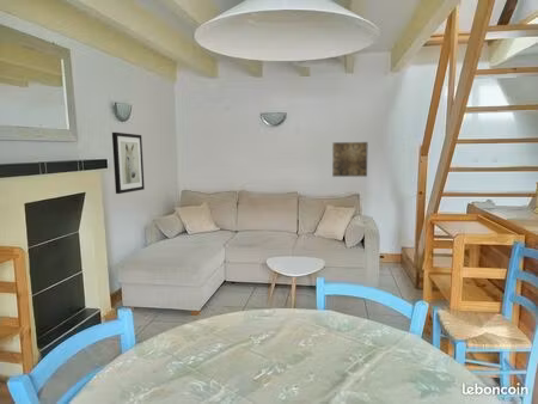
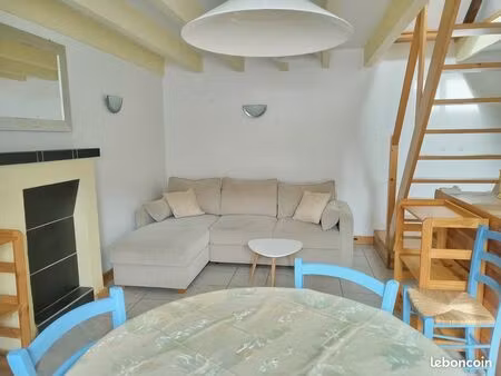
- wall art (129, 163)
- wall art (349, 159)
